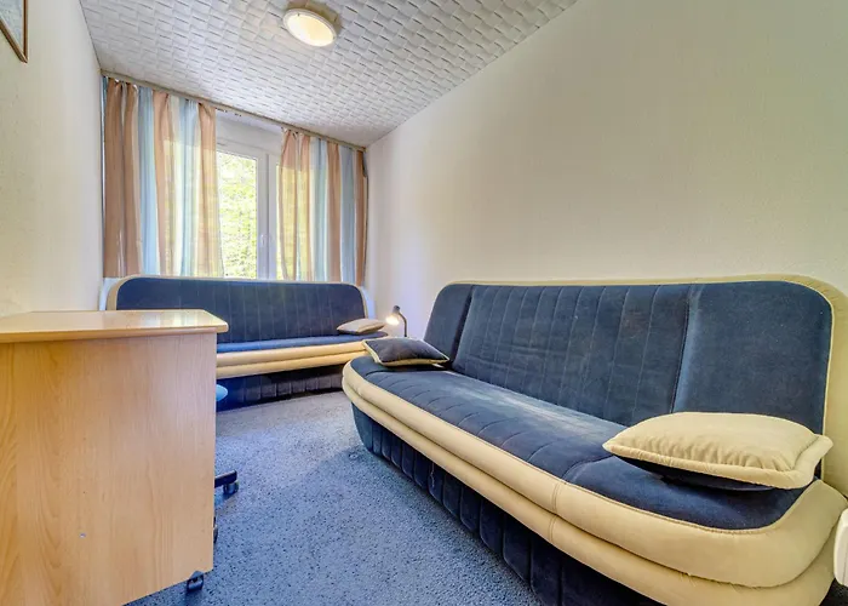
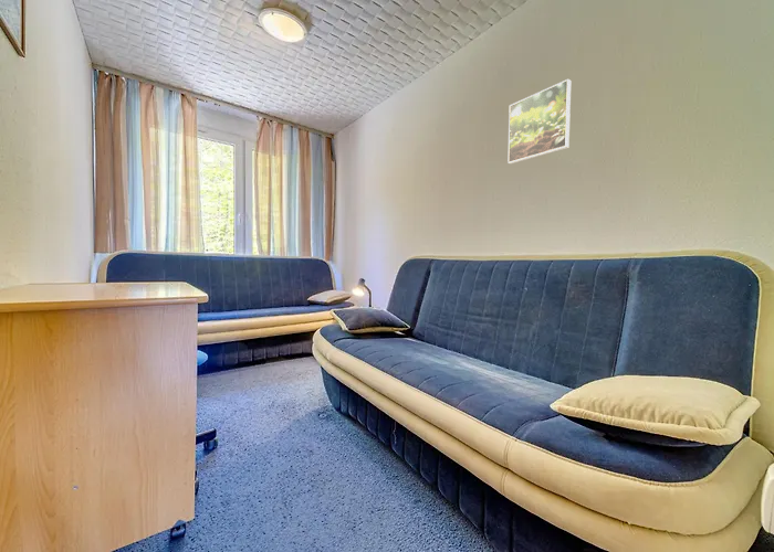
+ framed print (536, 125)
